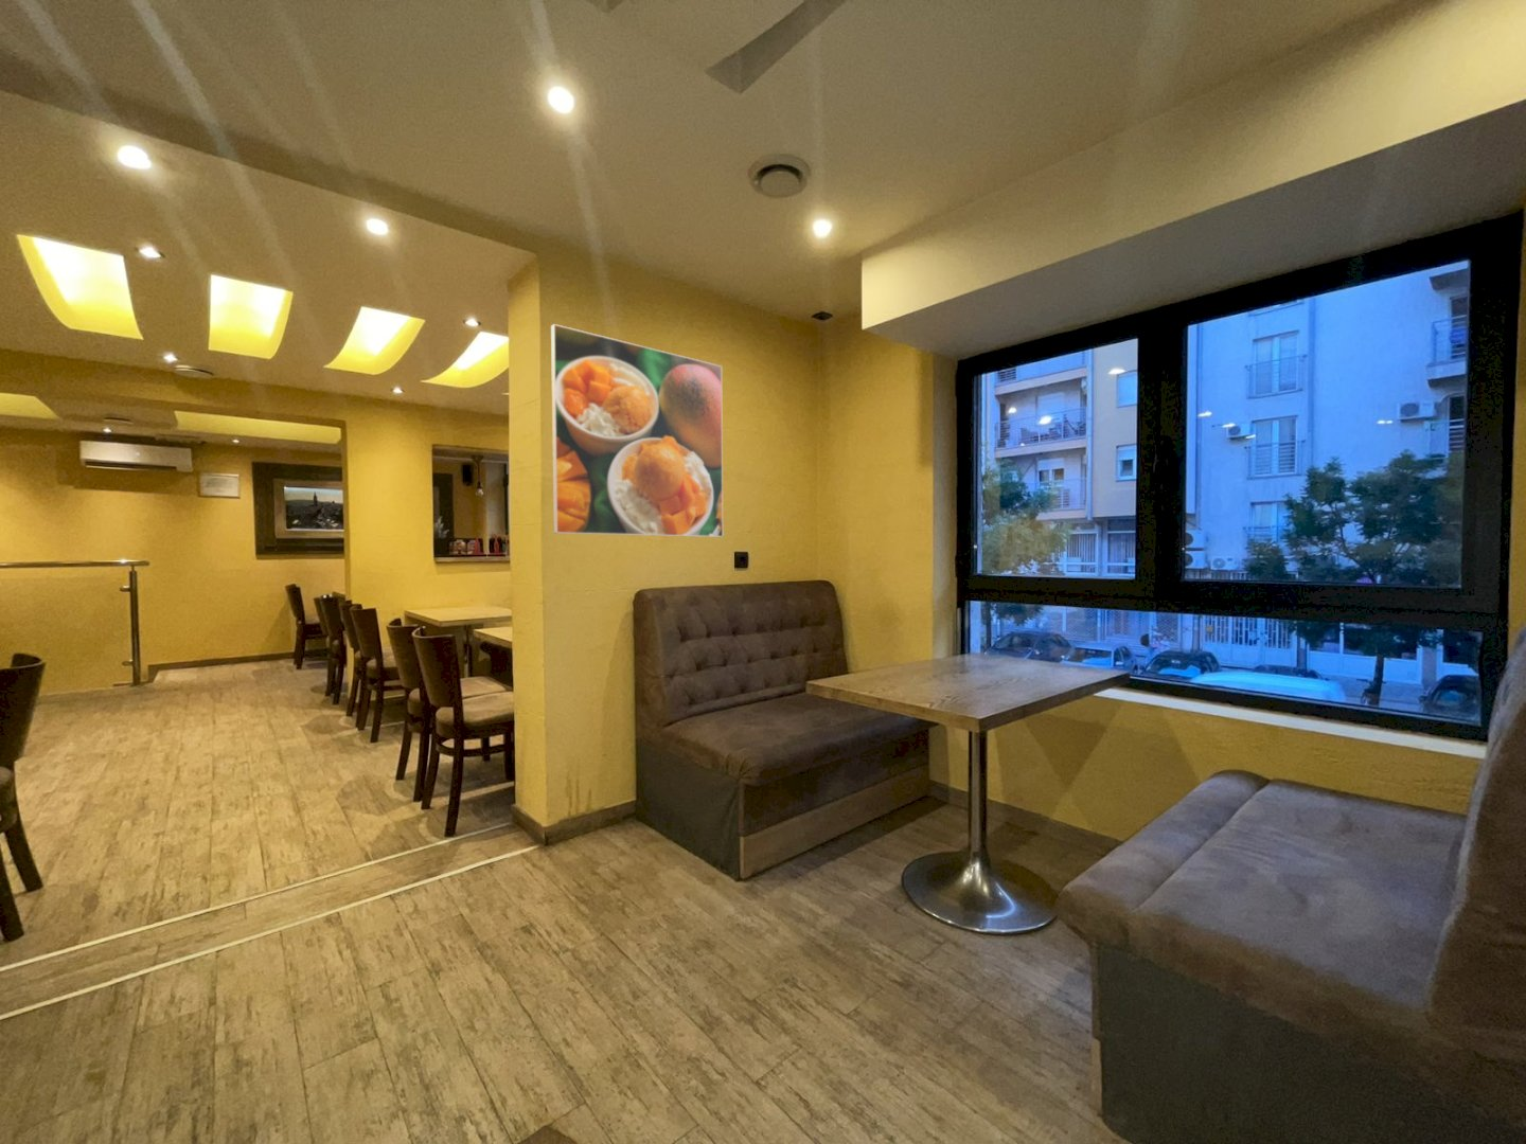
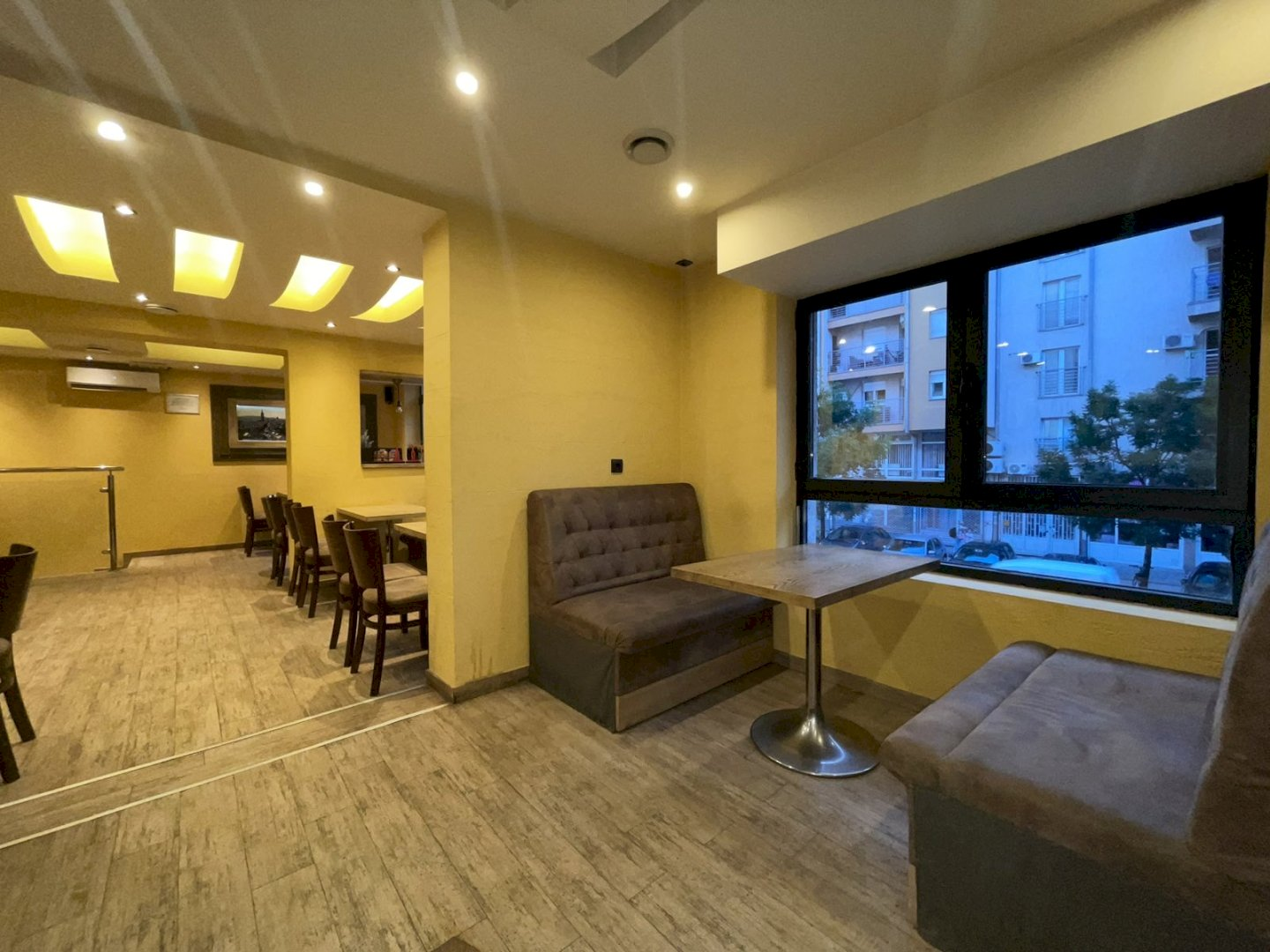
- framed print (645, 442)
